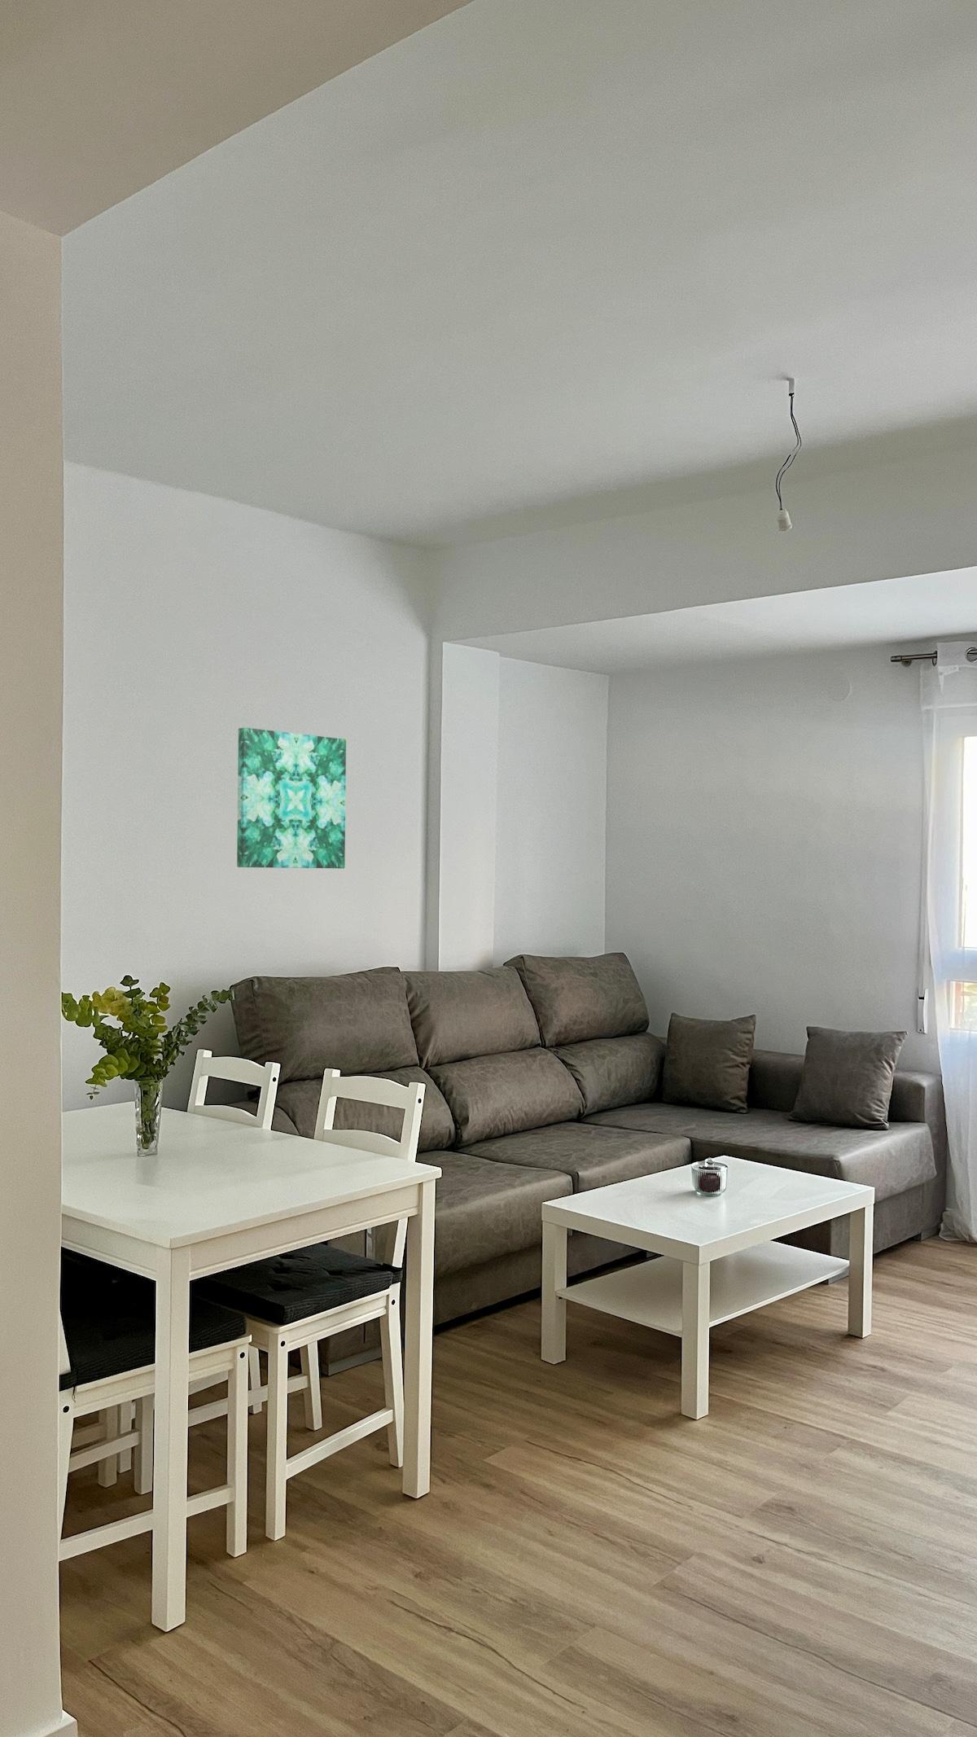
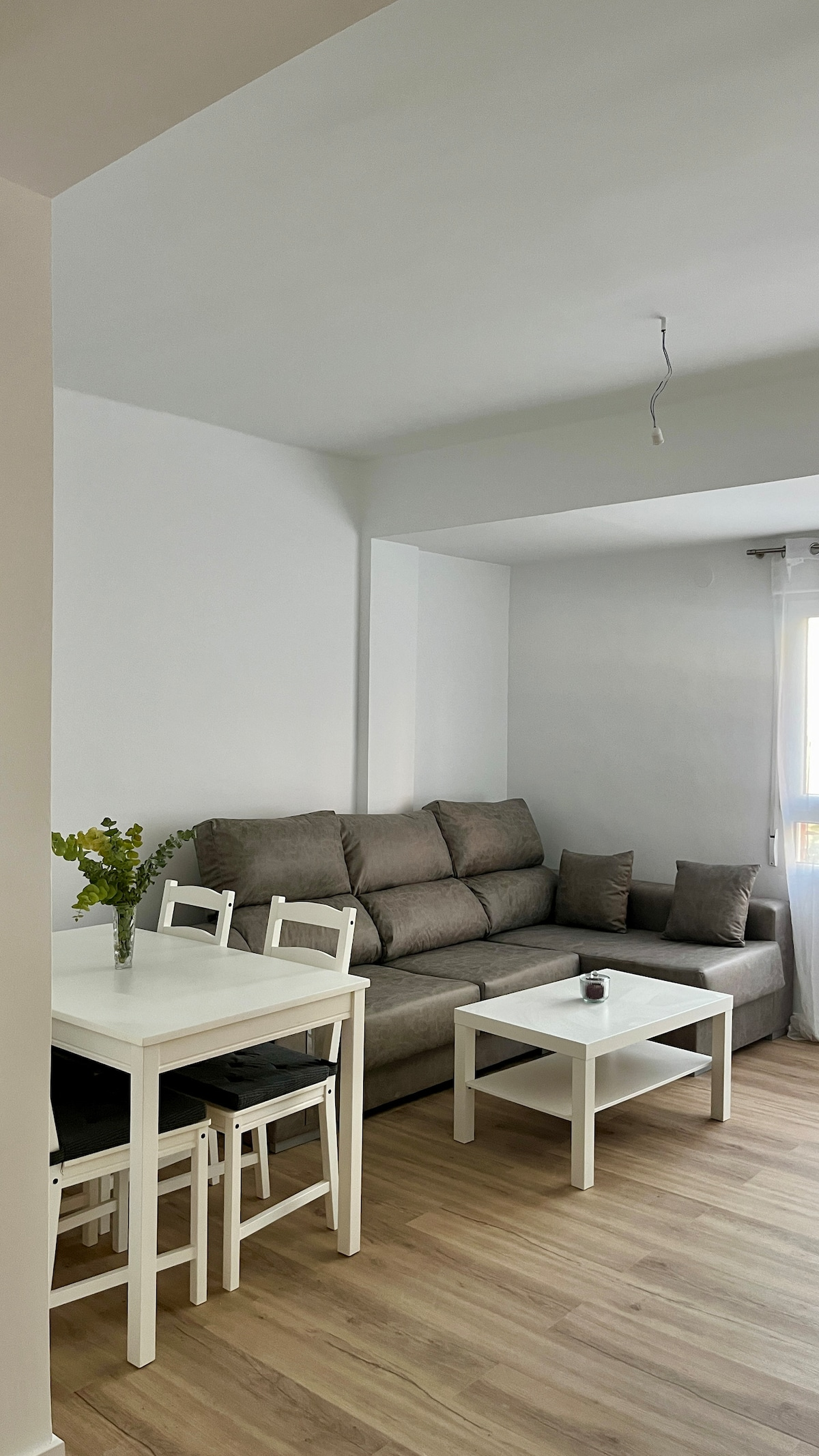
- wall art (293, 800)
